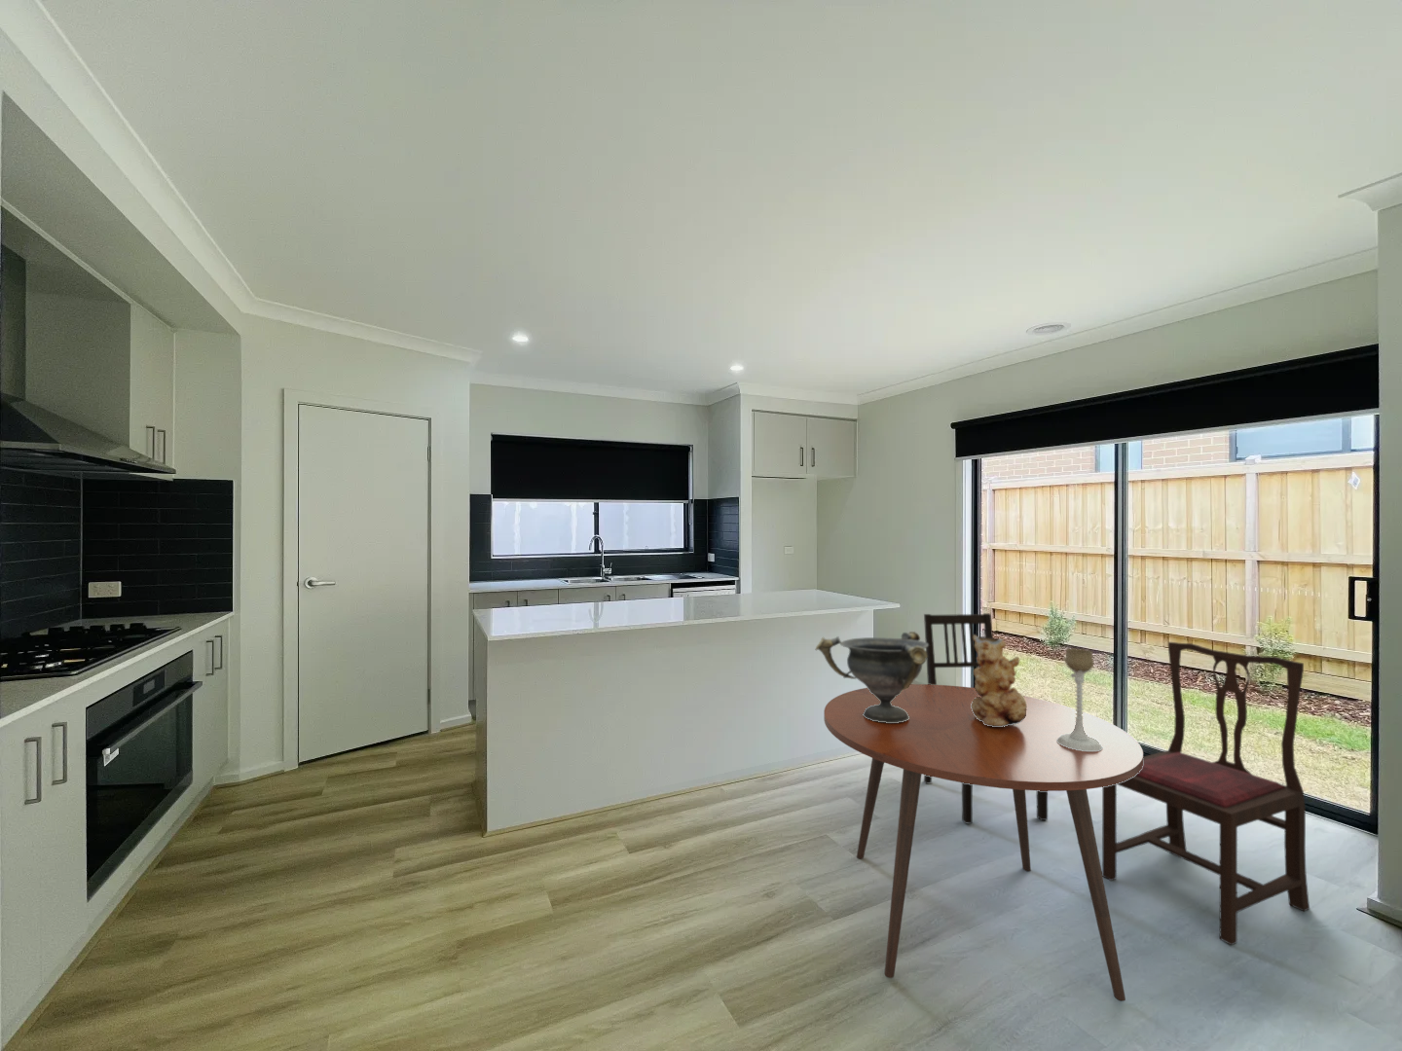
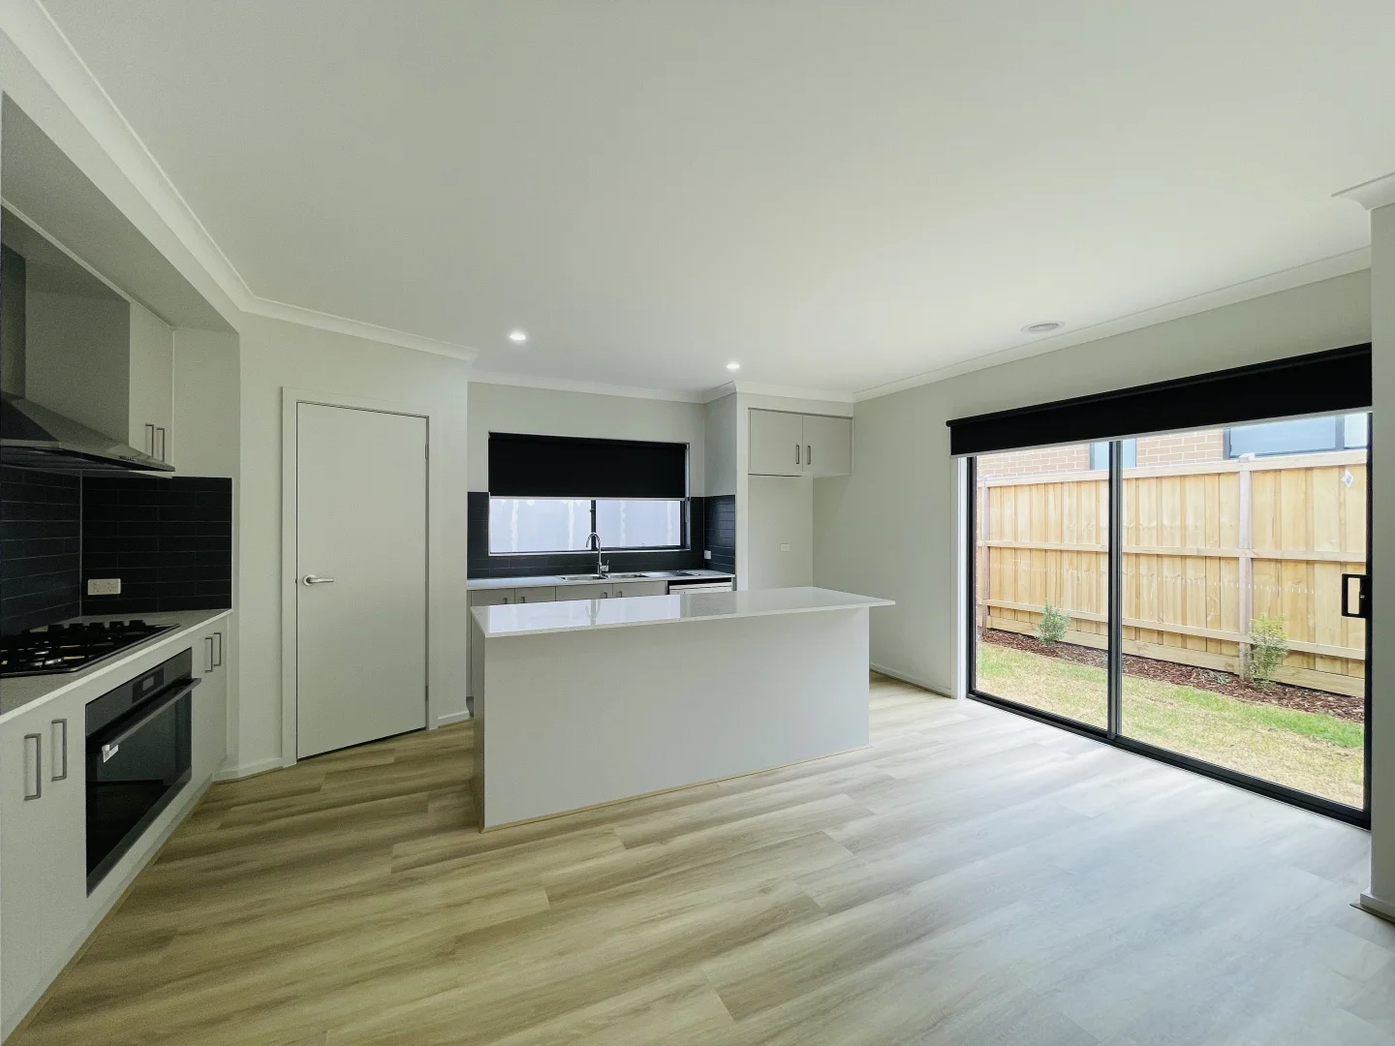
- dining chair (978, 666)
- dining chair (1200, 772)
- decorative bowl (881, 677)
- vase (997, 679)
- dining table (976, 784)
- candle holder (1079, 697)
